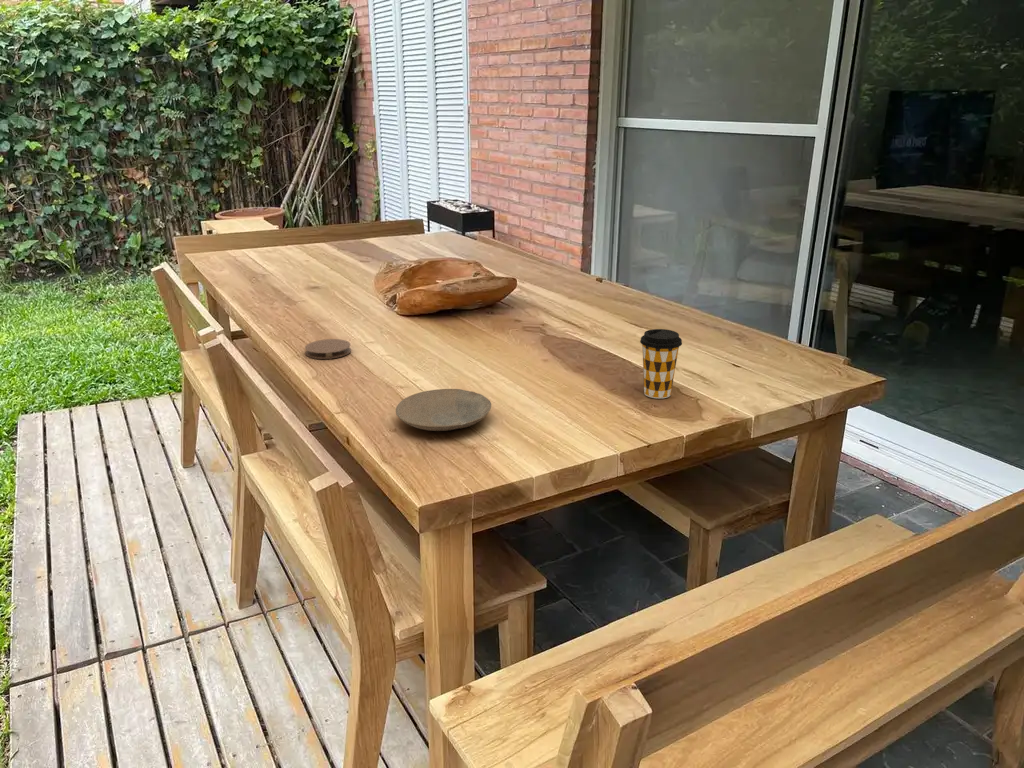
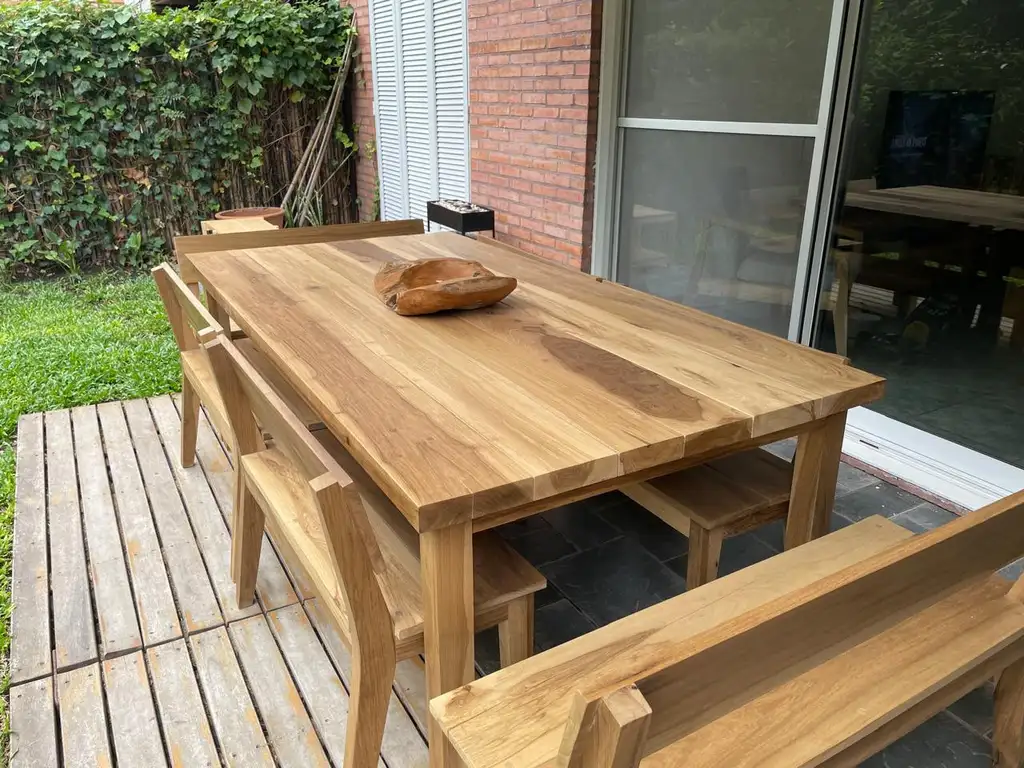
- coaster (328, 348)
- coffee cup (659, 364)
- plate (444, 413)
